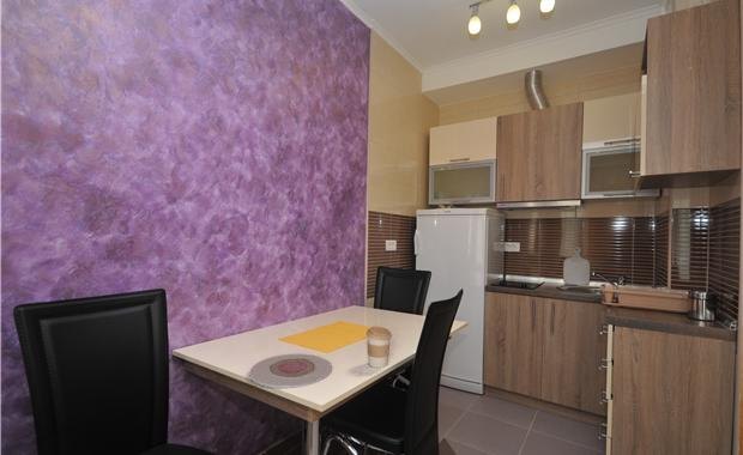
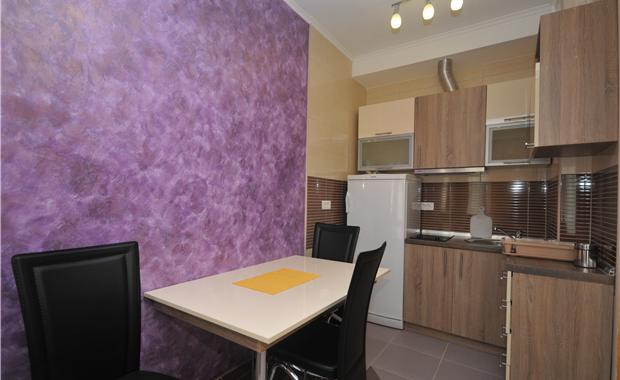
- plate (291, 368)
- coffee cup (377, 346)
